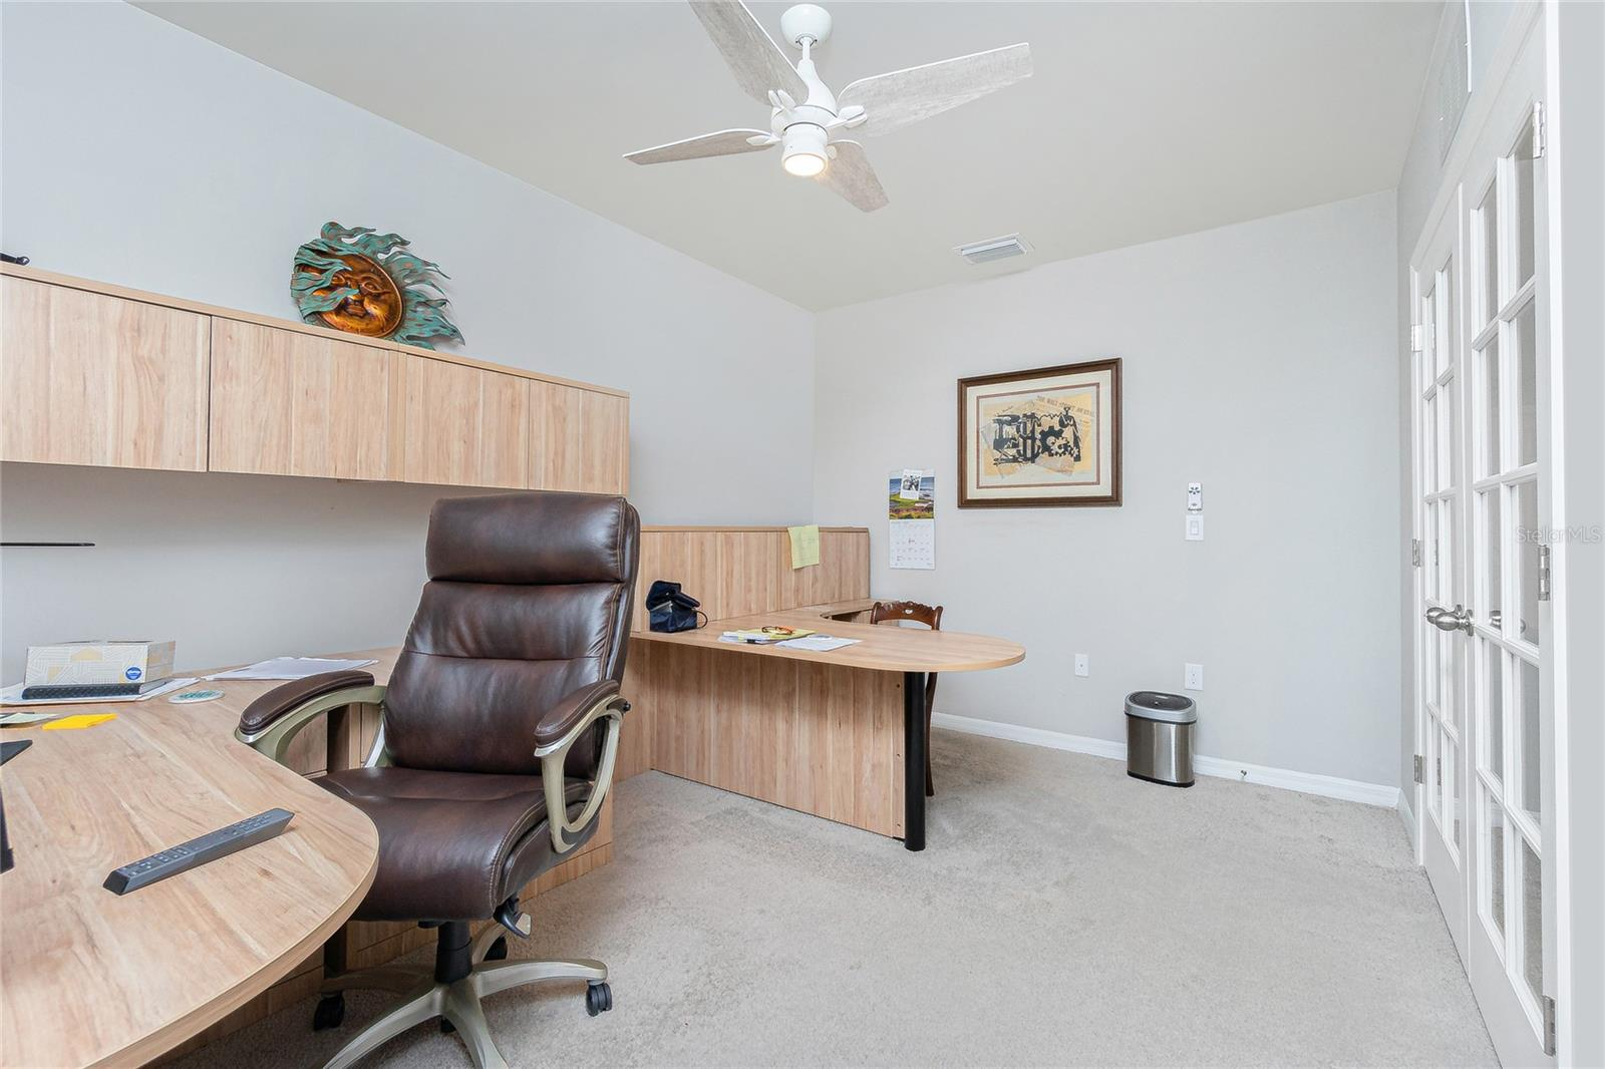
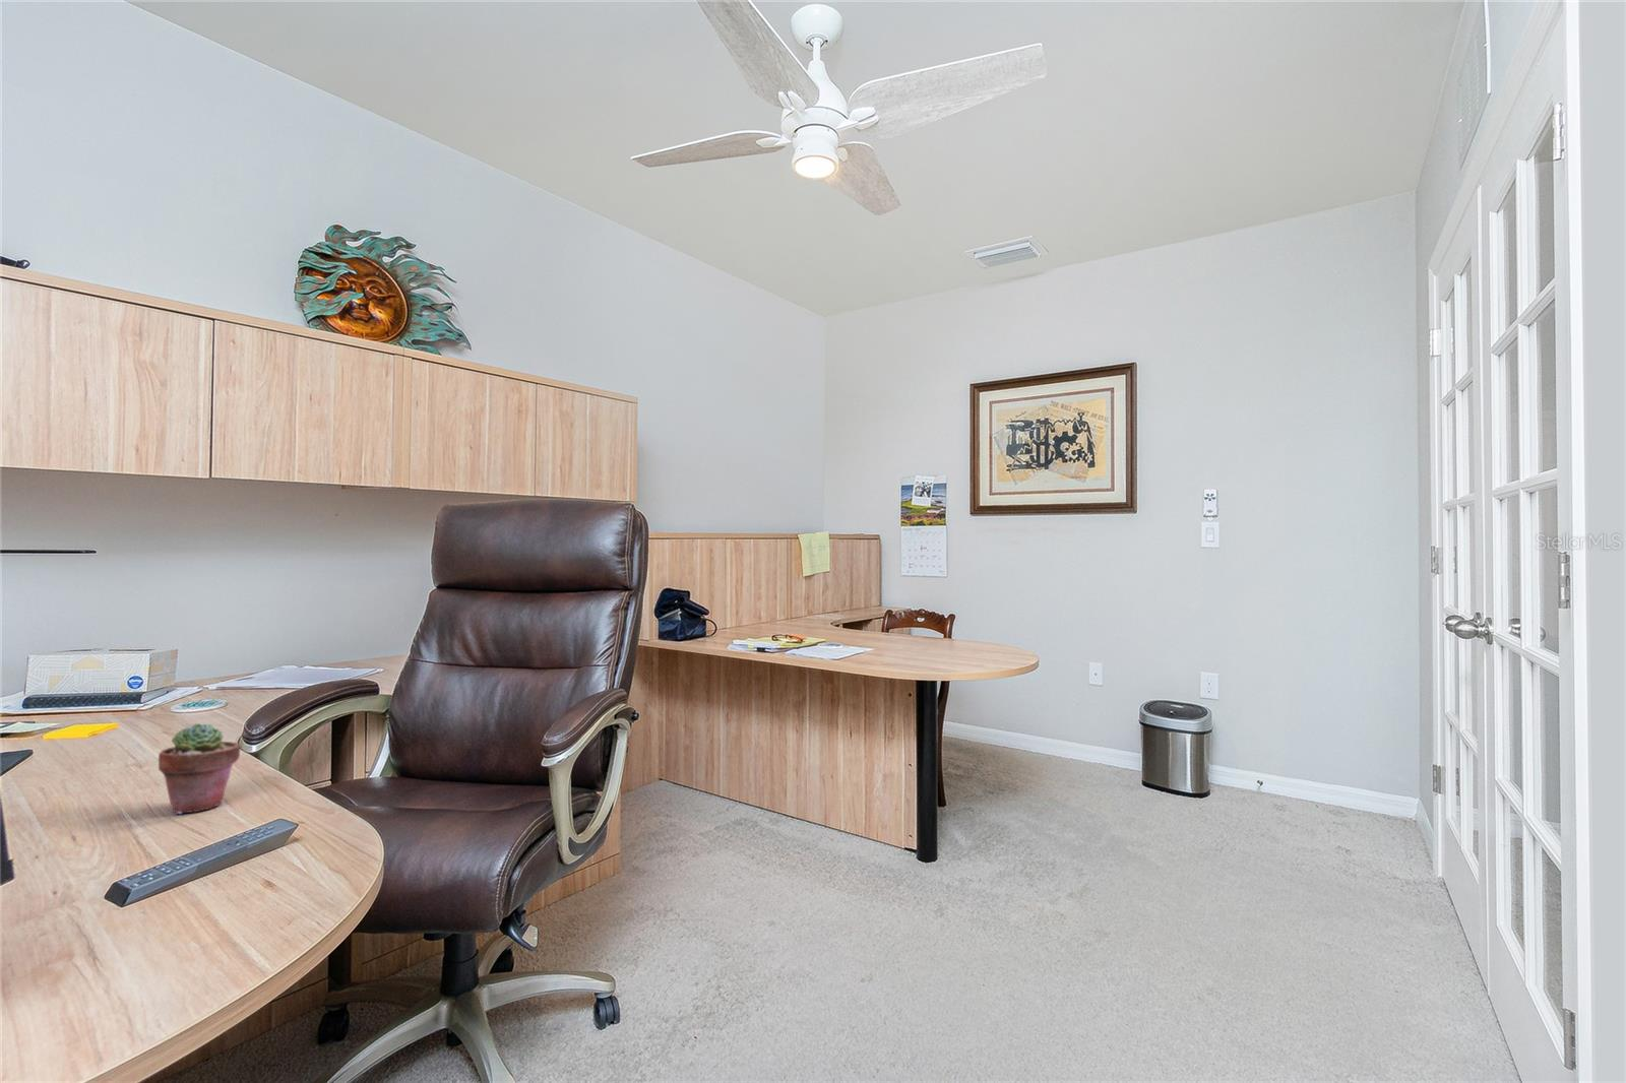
+ potted succulent (199, 764)
